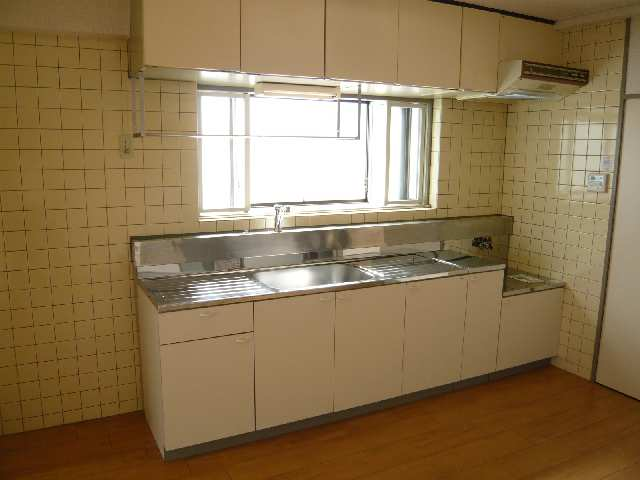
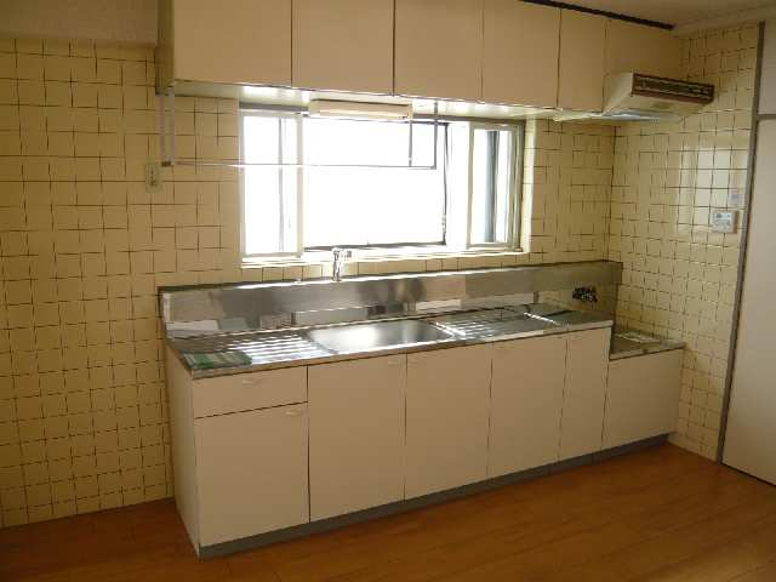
+ dish towel (217, 358)
